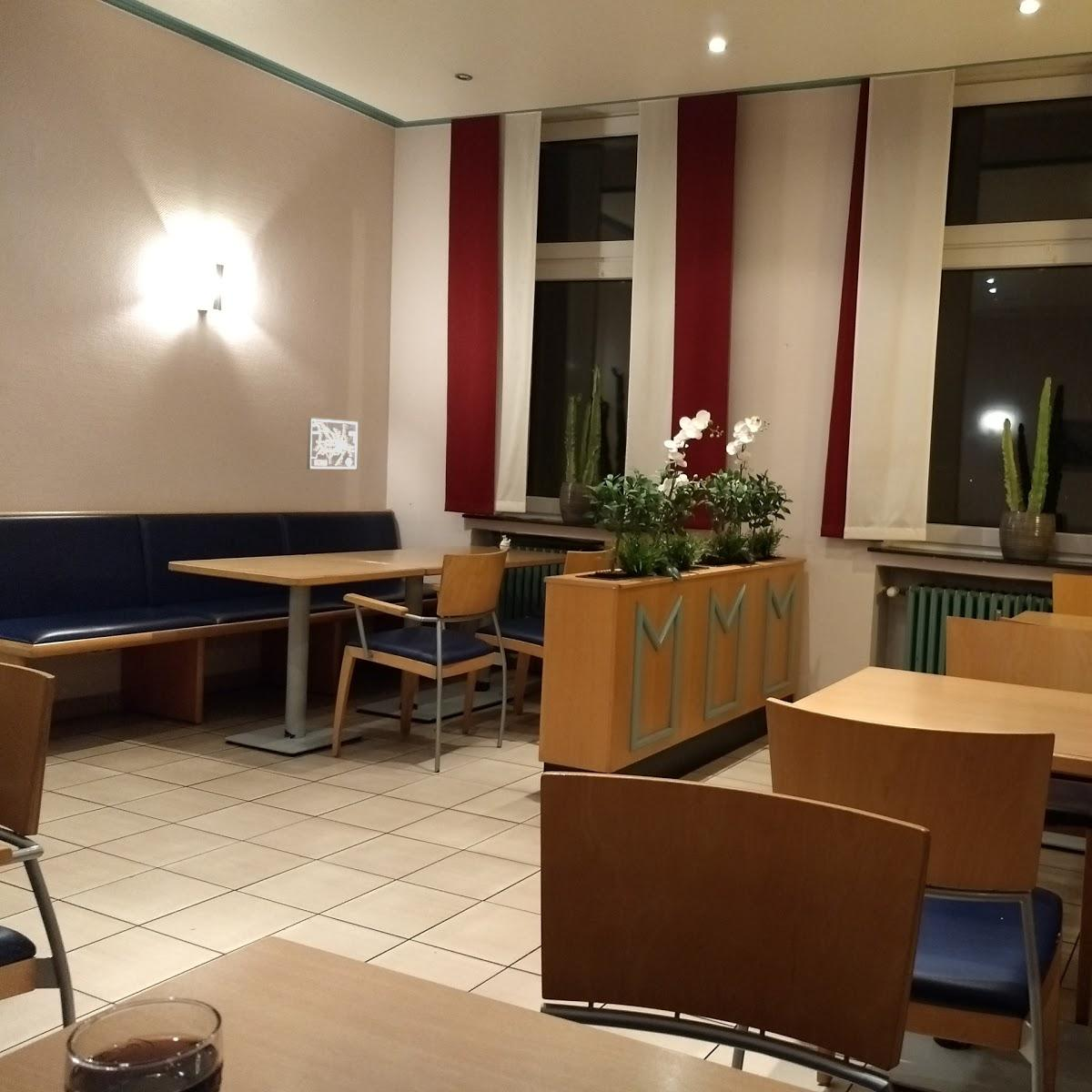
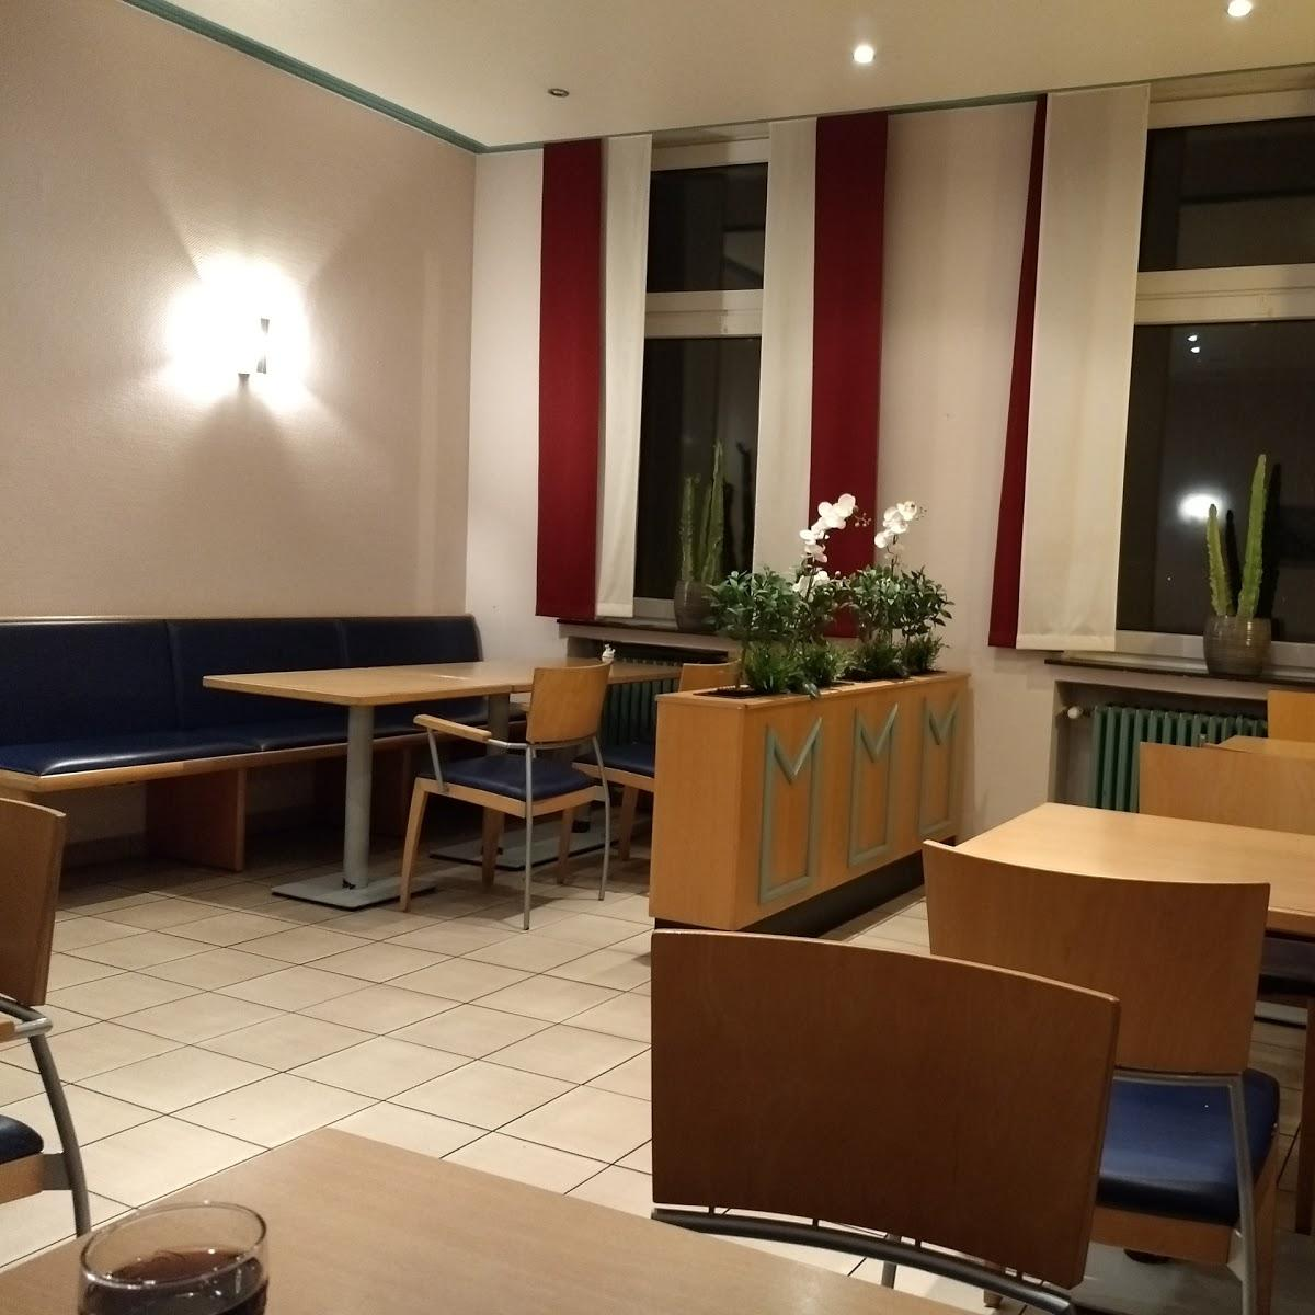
- wall art (333, 444)
